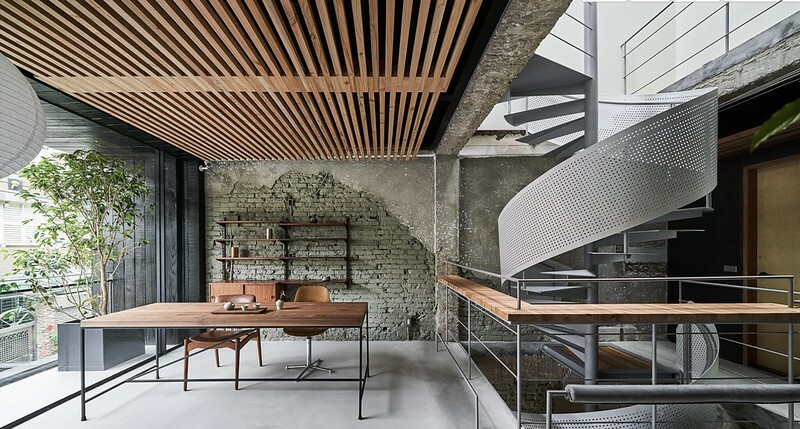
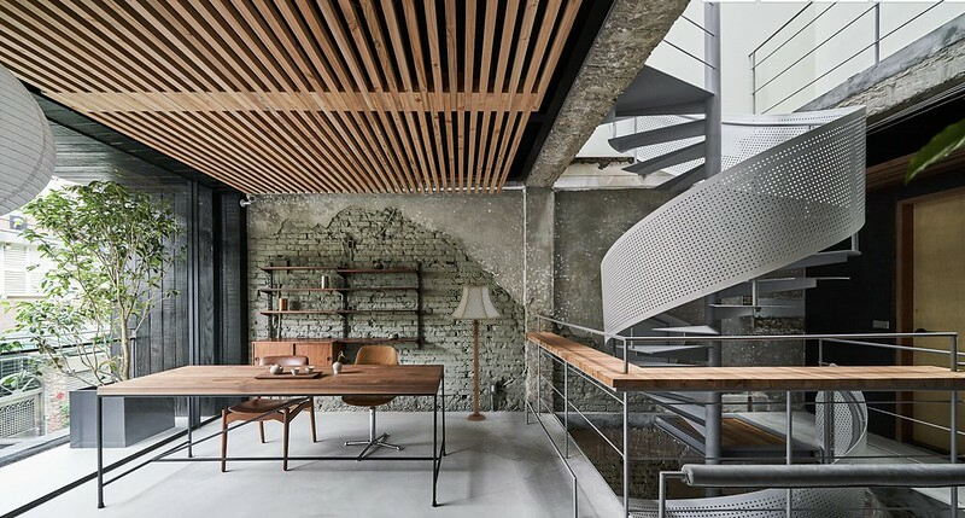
+ floor lamp (475, 349)
